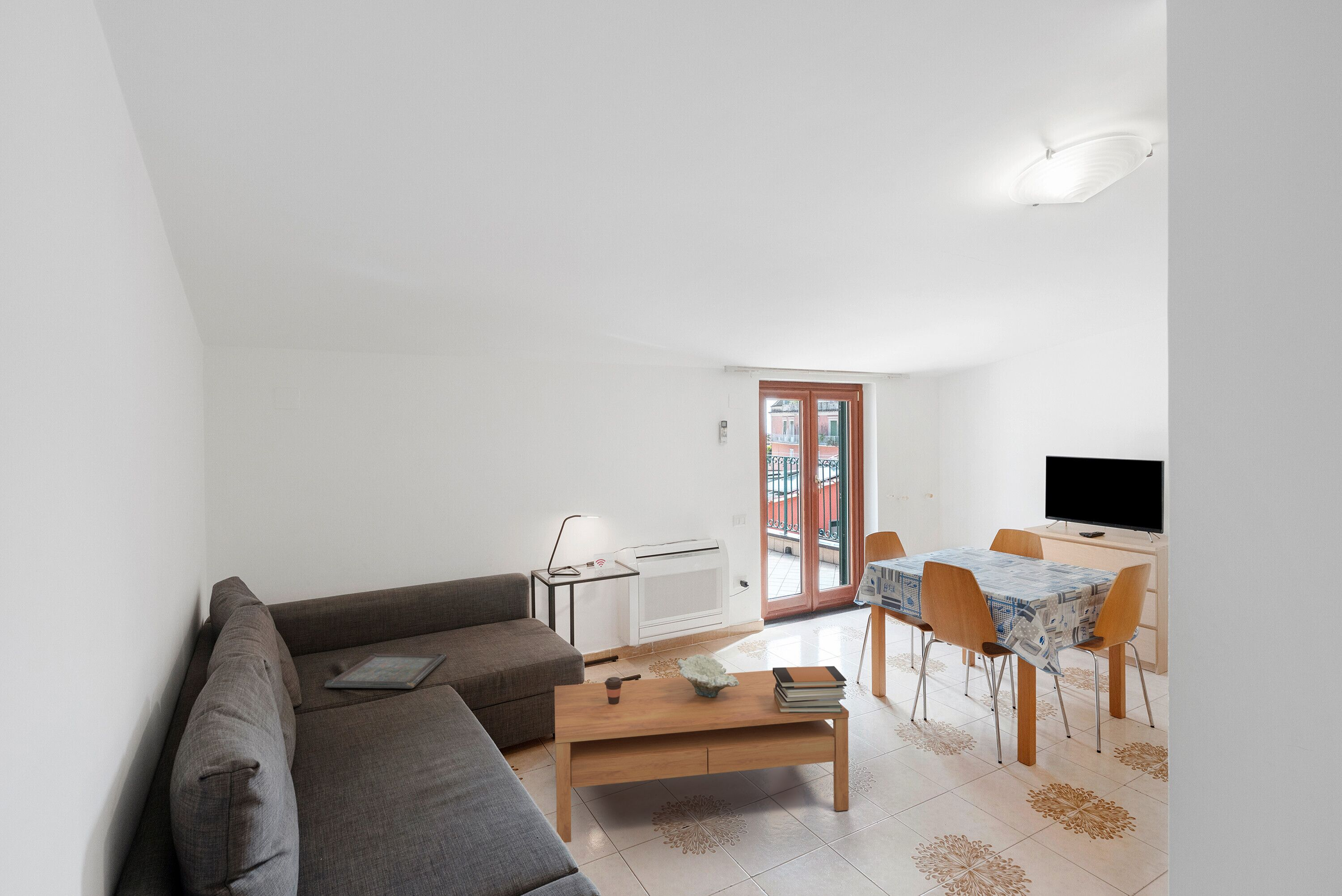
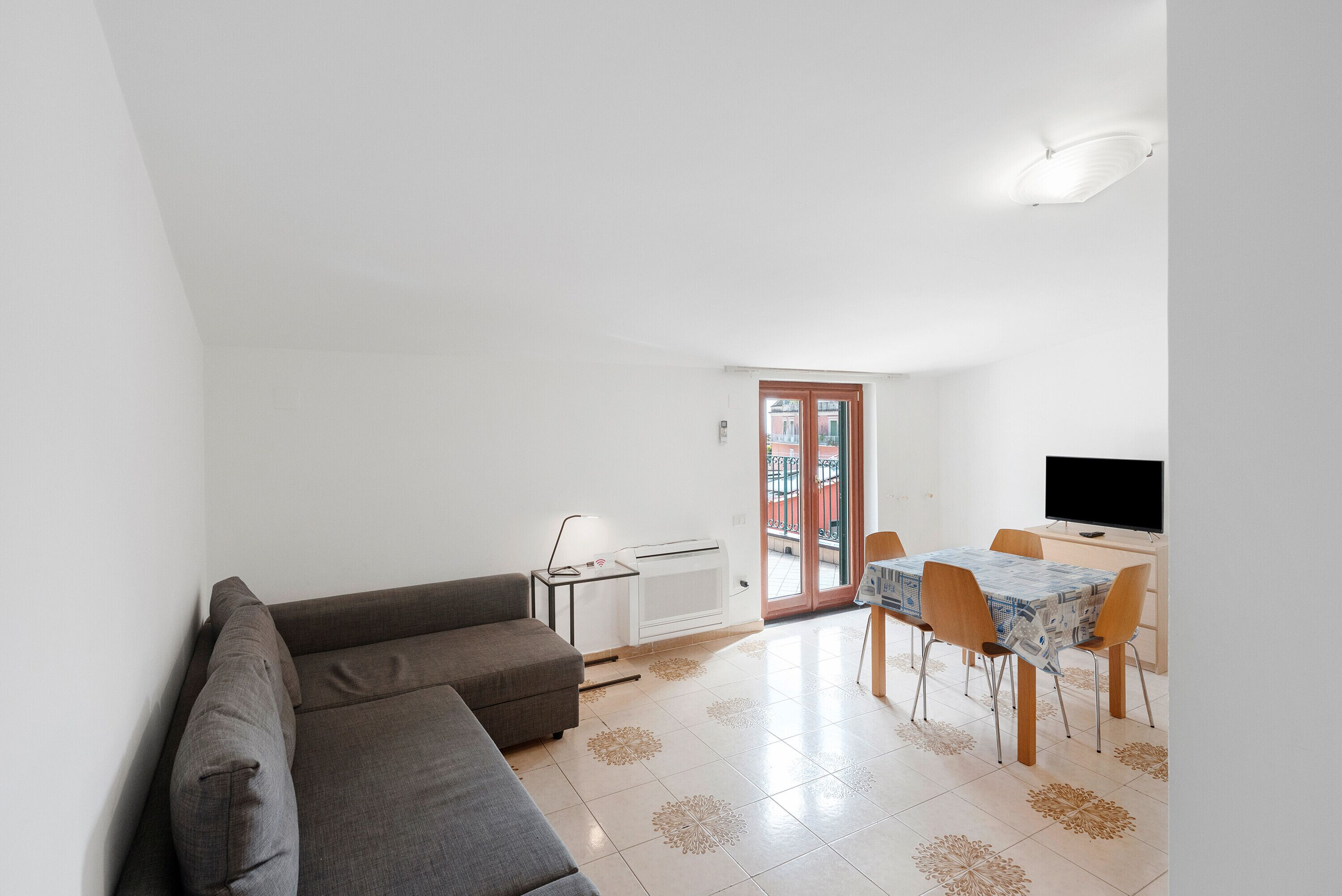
- serving tray (391, 669)
- decorative bowl (705, 678)
- book stack (808, 689)
- coffee cup (613, 690)
- coffee table (694, 744)
